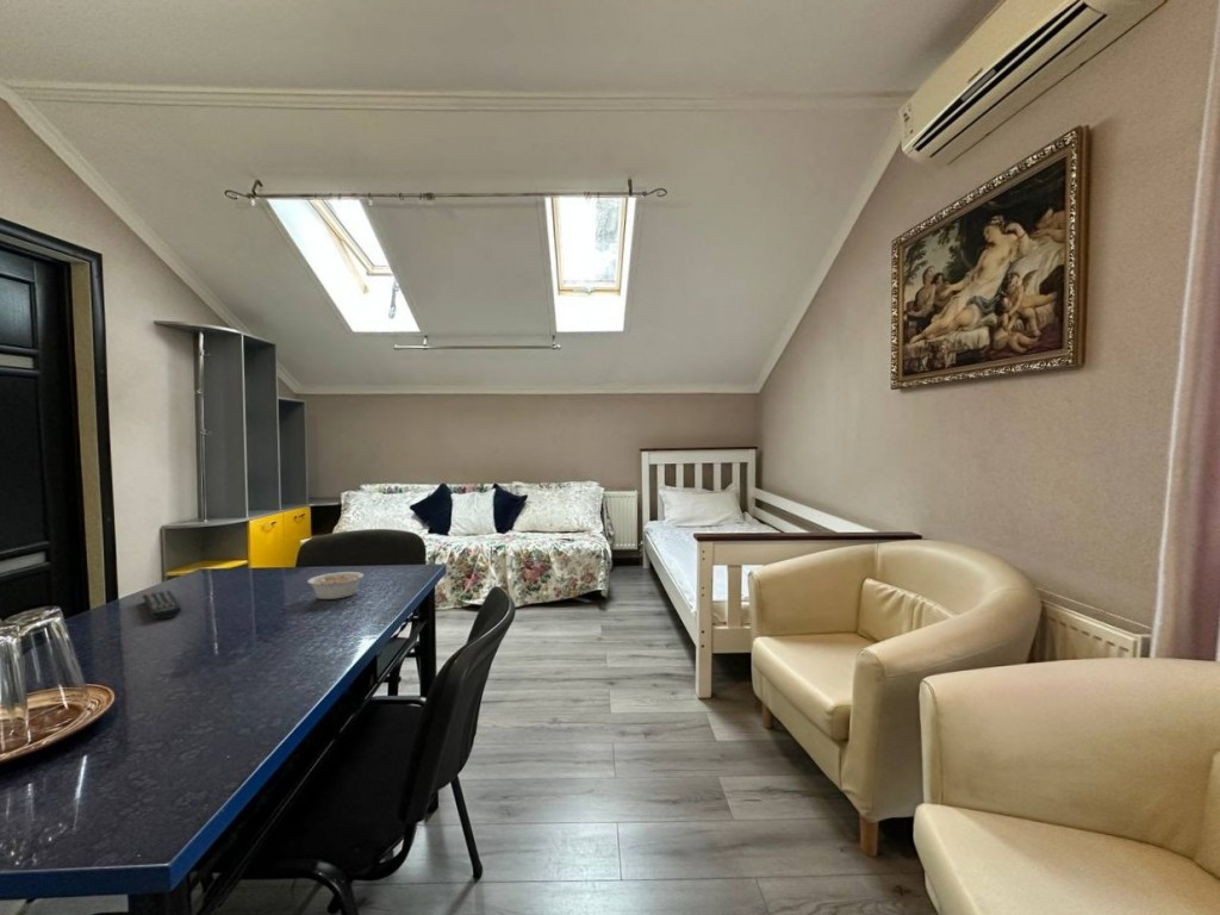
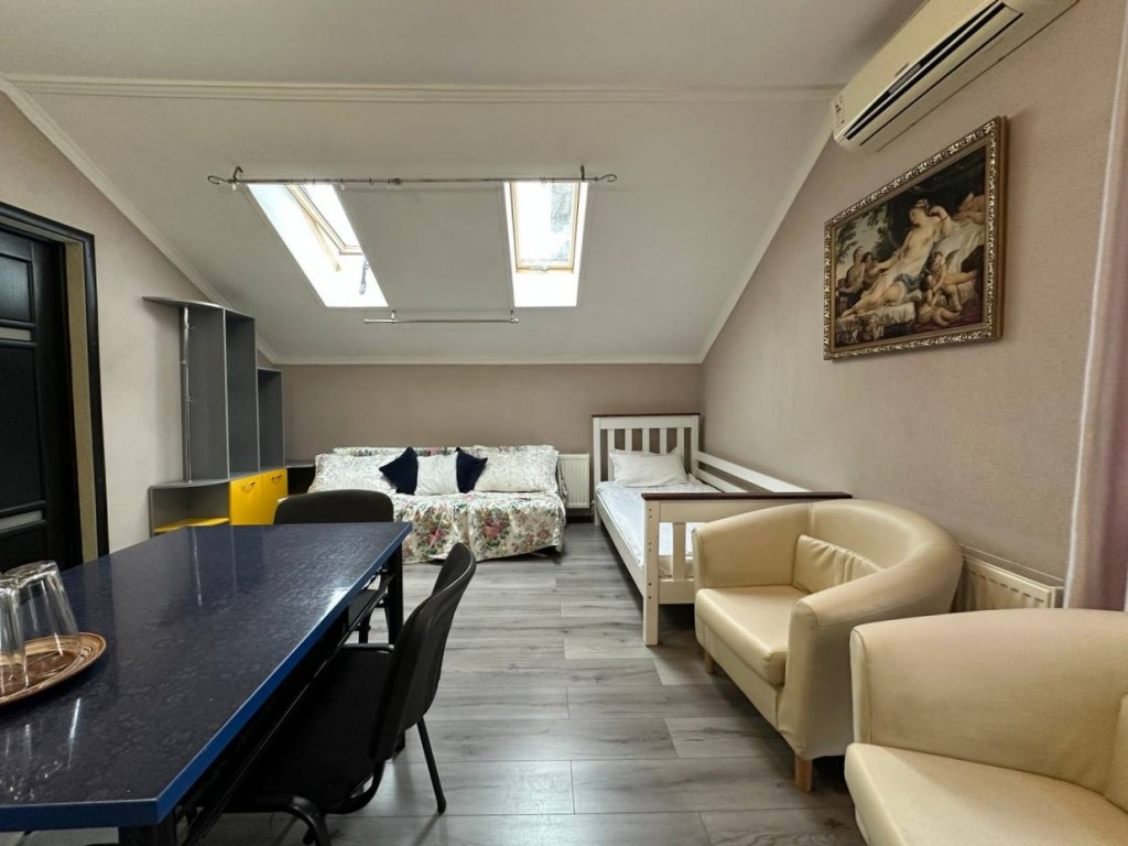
- legume (338, 584)
- remote control (161, 604)
